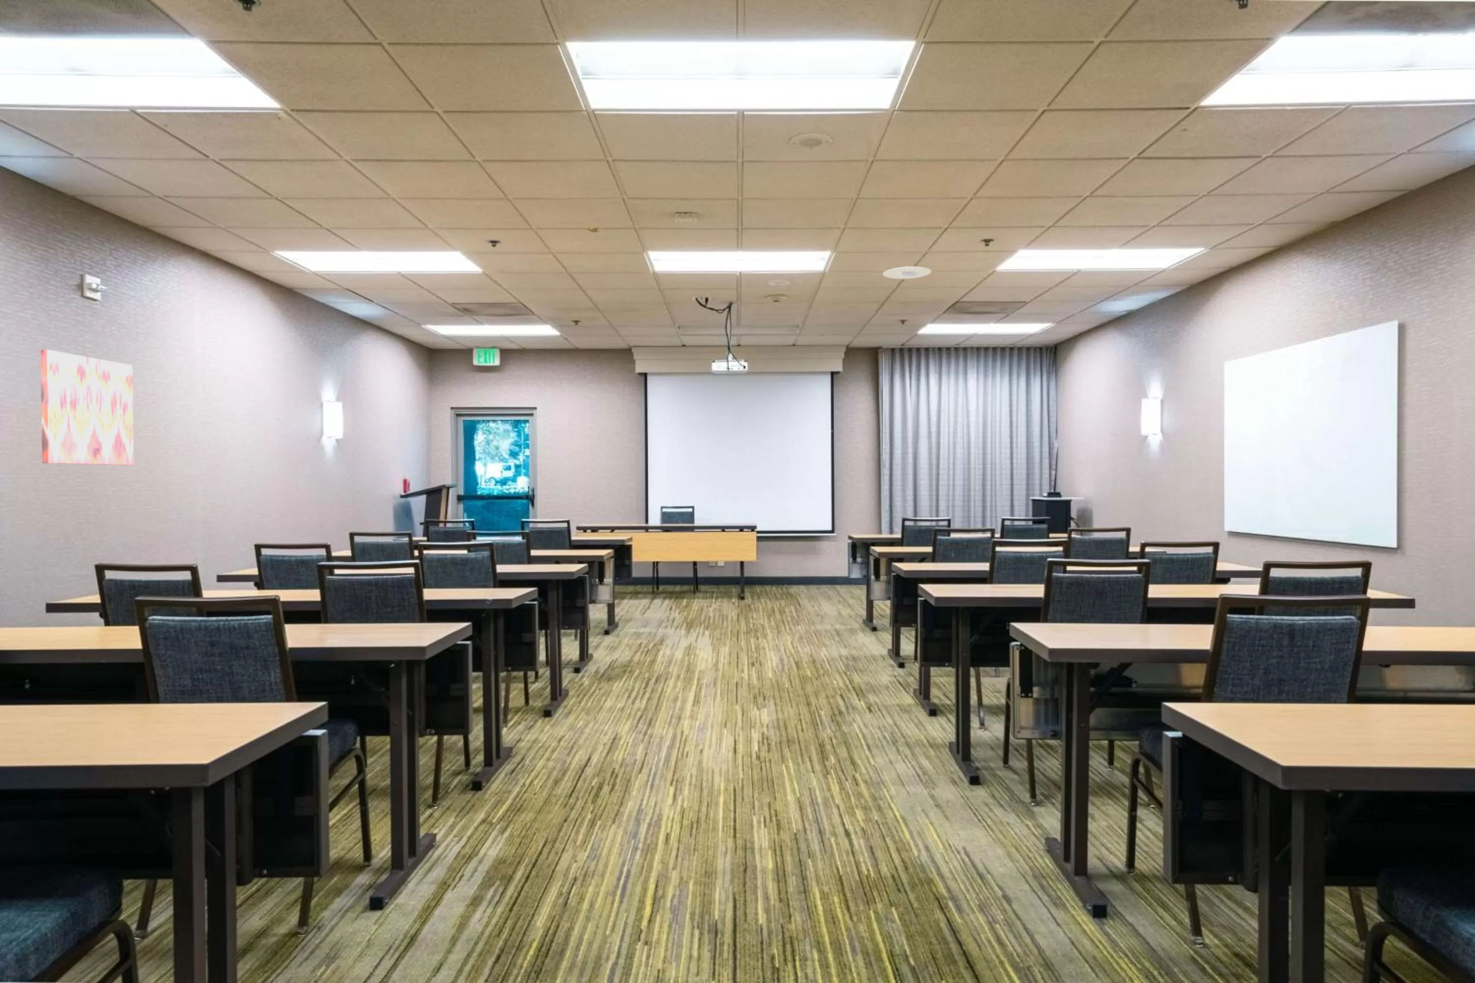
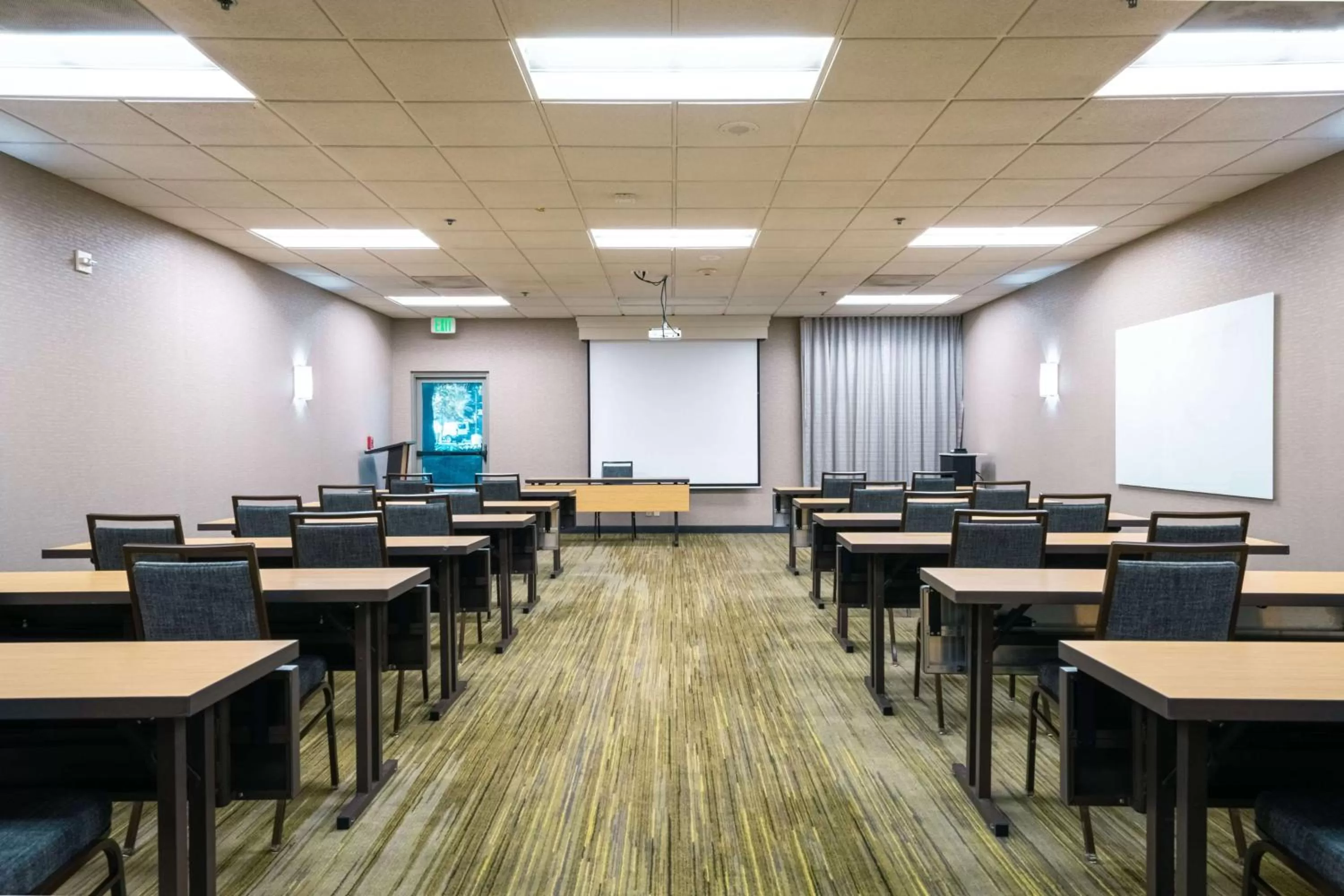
- wall art (90, 411)
- recessed light (907, 270)
